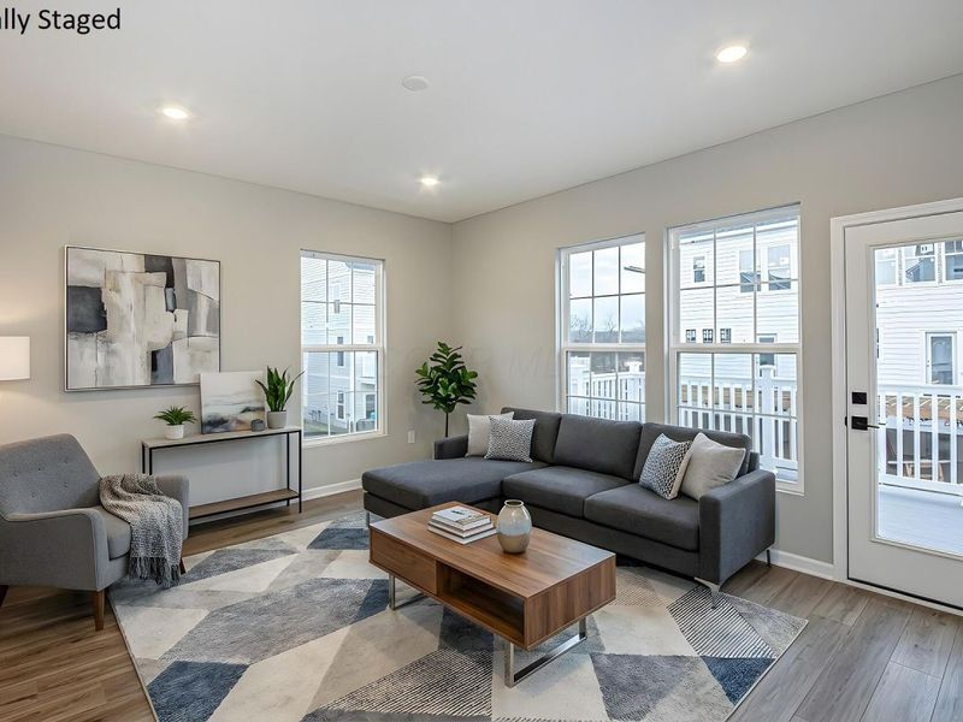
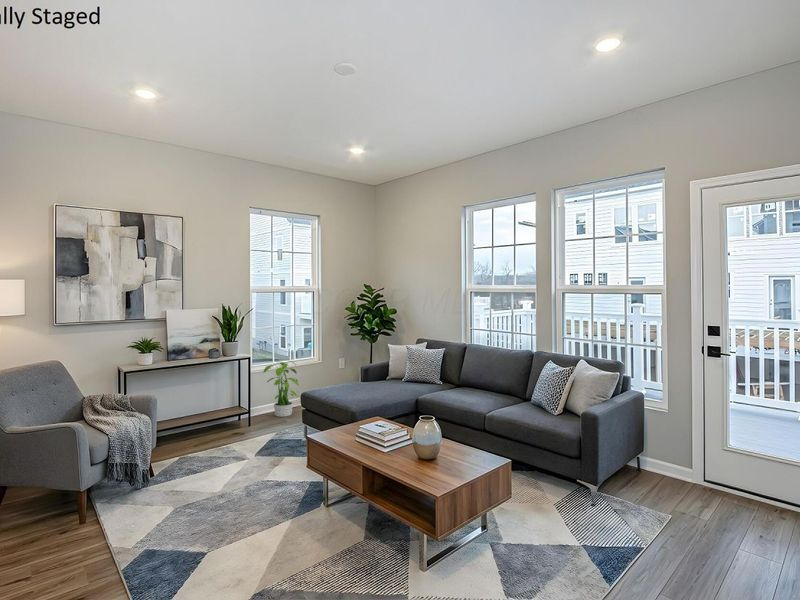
+ potted plant (281, 388)
